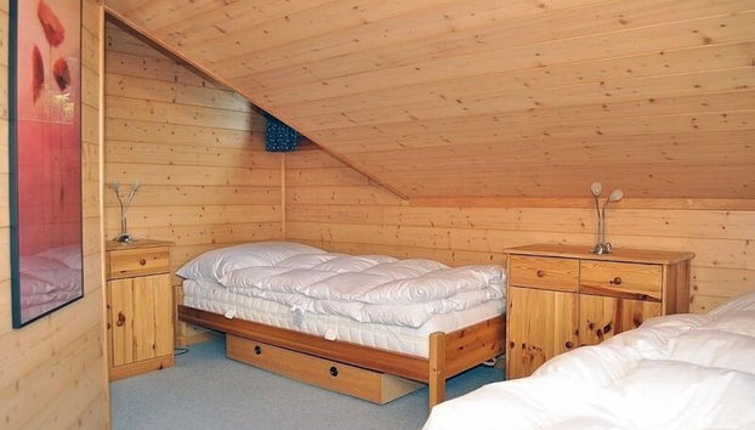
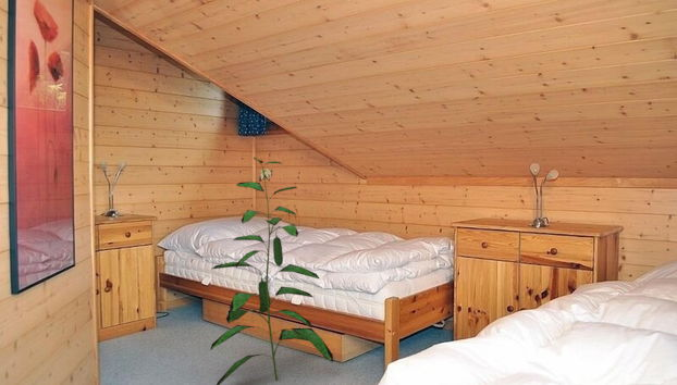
+ decorative plant (268, 268)
